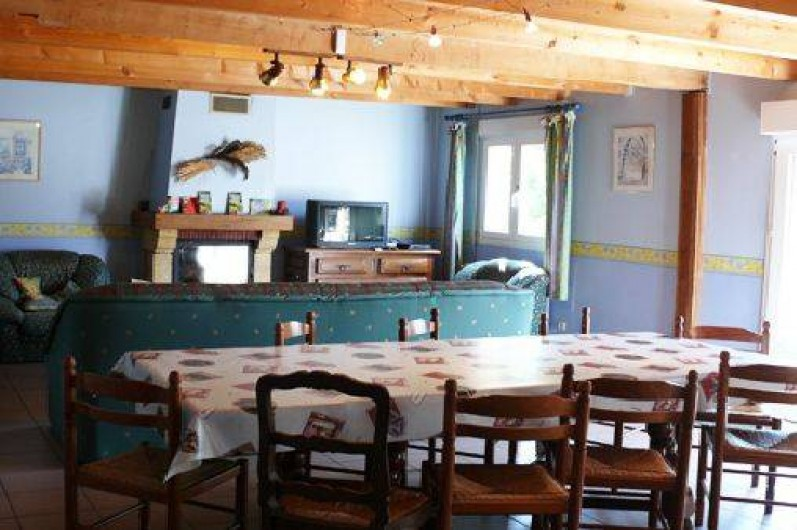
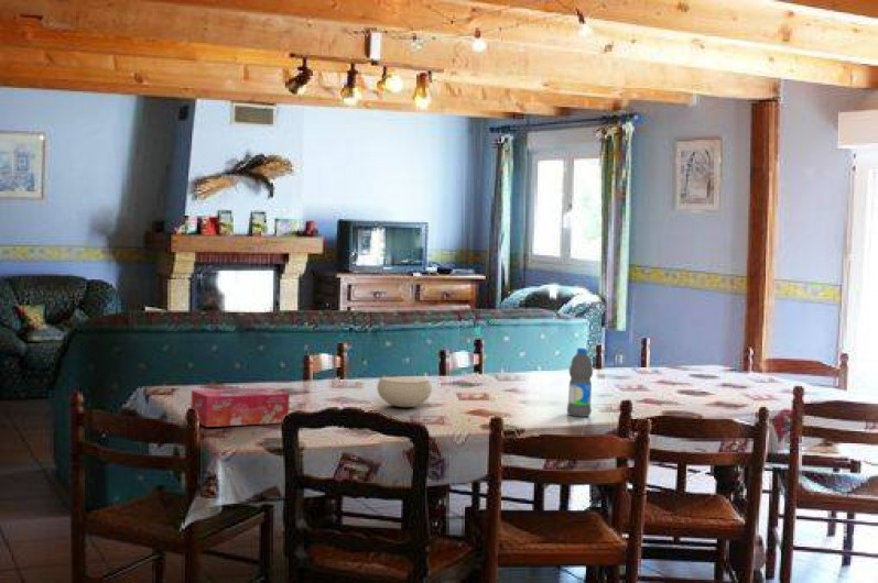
+ tissue box (240, 406)
+ water bottle (579, 382)
+ bowl (404, 393)
